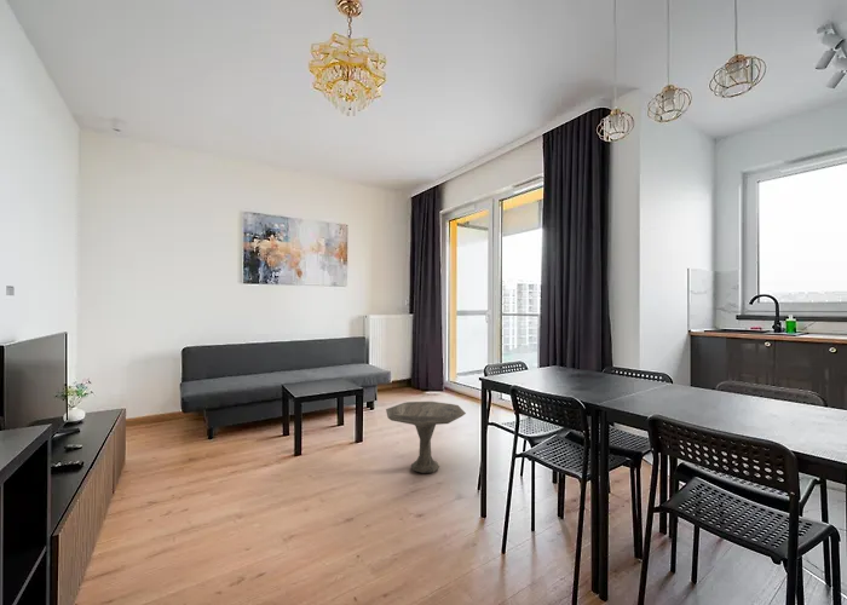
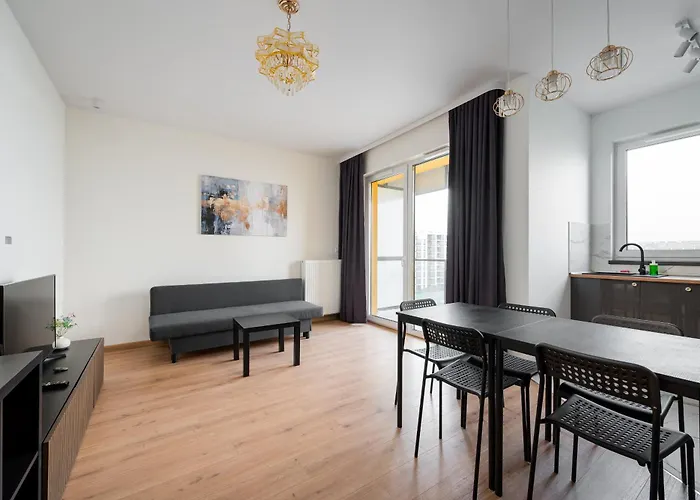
- side table (425, 437)
